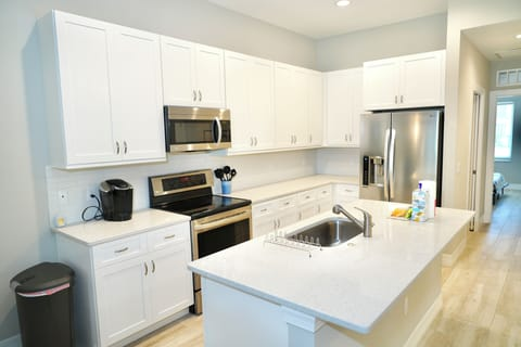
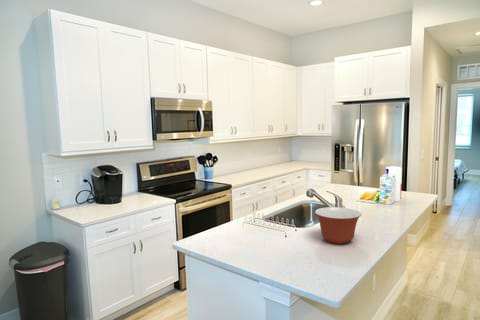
+ mixing bowl (337, 226)
